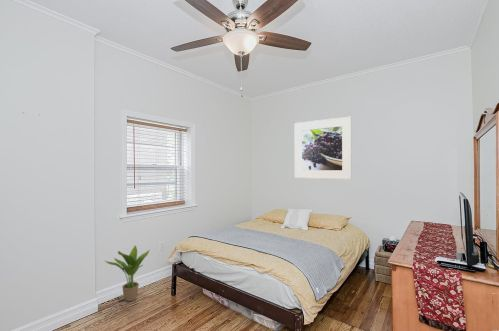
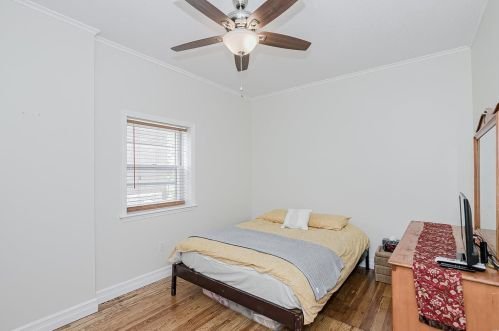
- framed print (321, 149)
- potted plant (134, 272)
